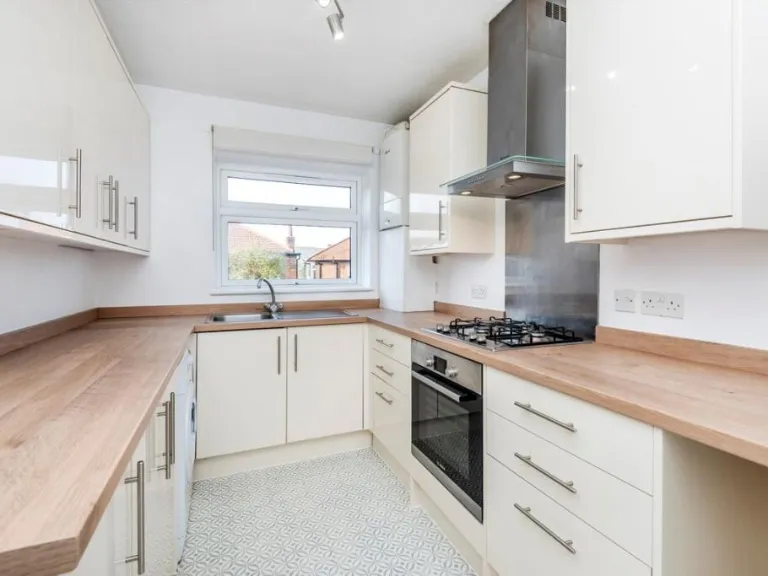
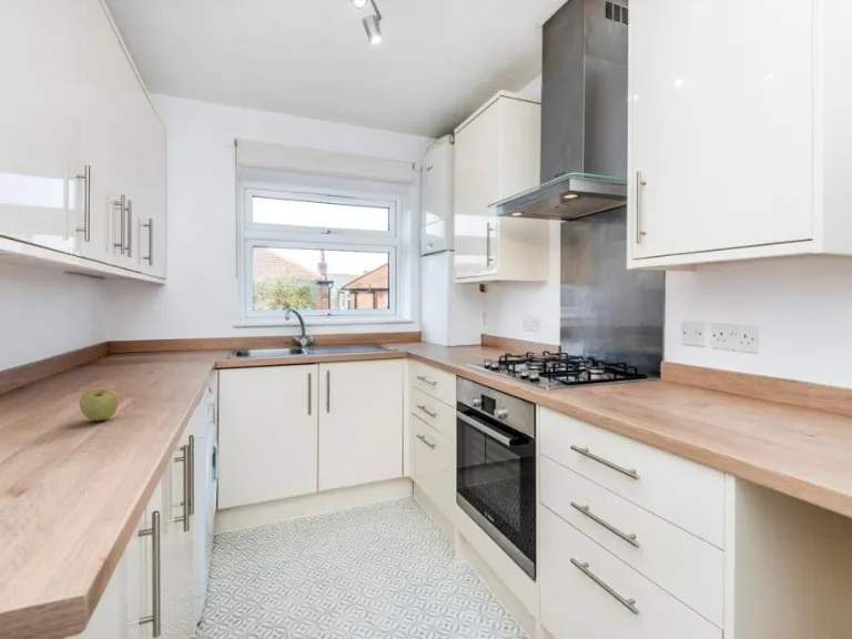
+ apple (99, 404)
